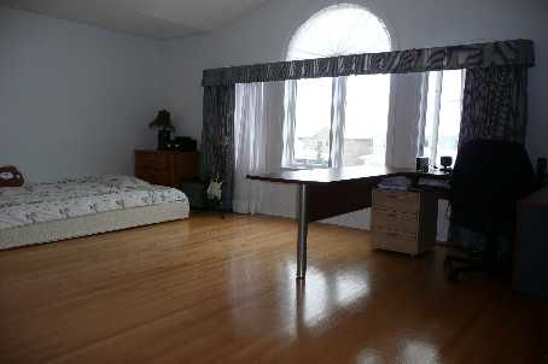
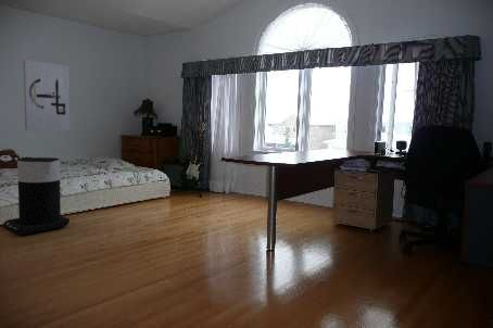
+ wall art (47, 97)
+ trash can (35, 192)
